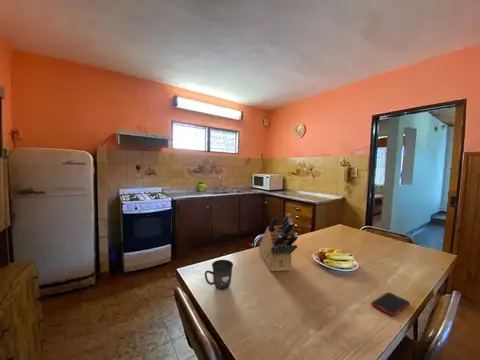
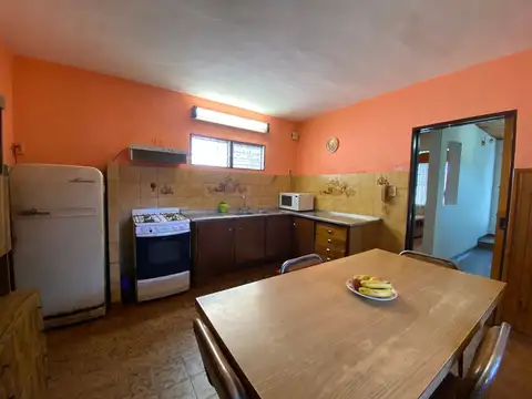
- mug (218, 276)
- cell phone (390, 303)
- knife block (276, 236)
